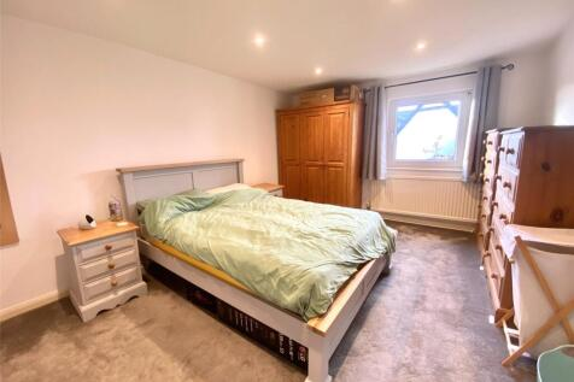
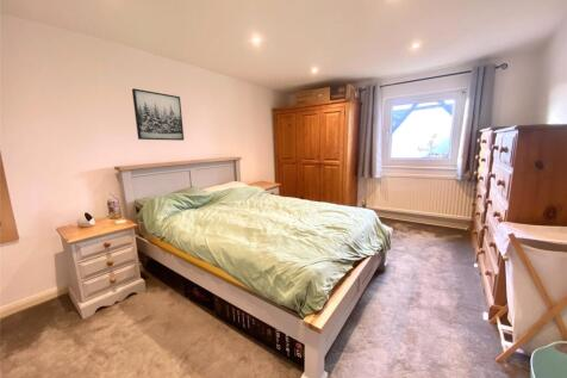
+ wall art (160, 116)
